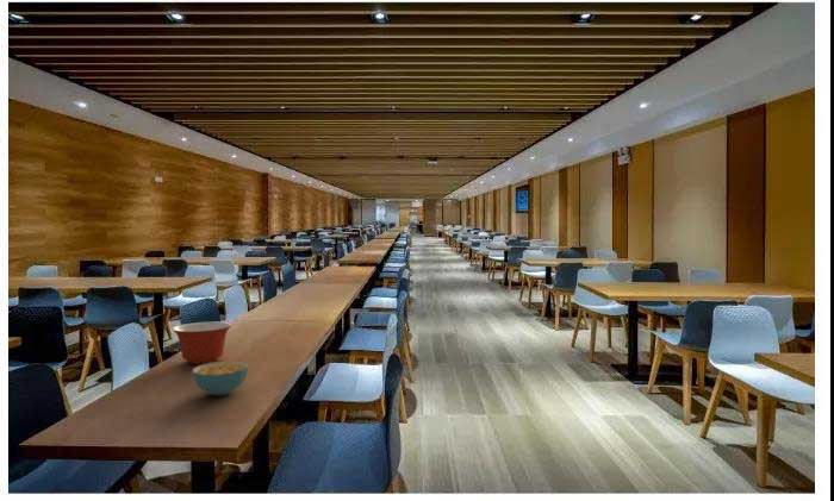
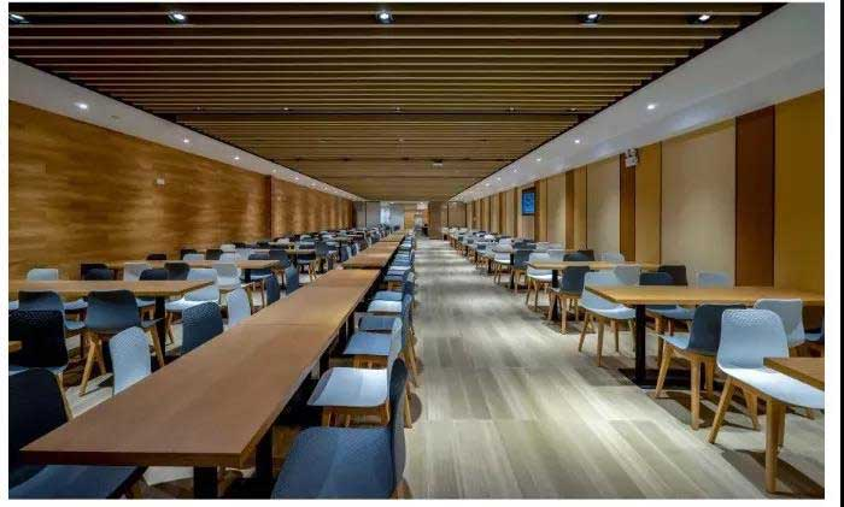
- cereal bowl (220, 380)
- mixing bowl (203, 343)
